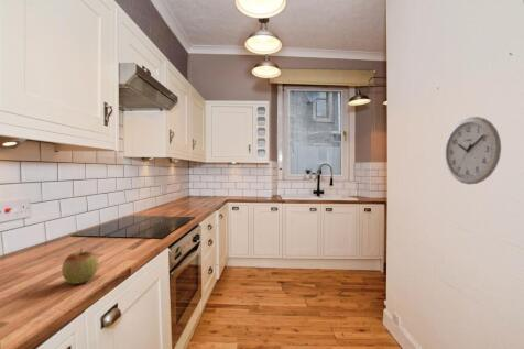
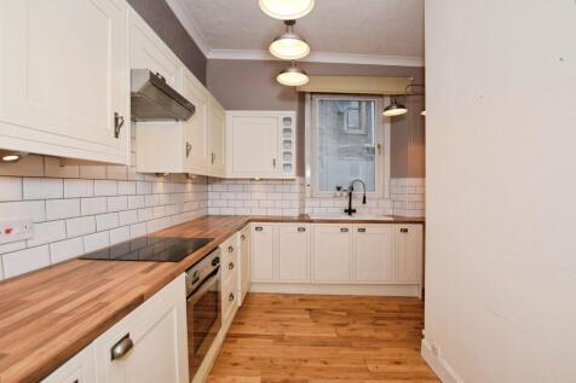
- apple (80, 264)
- wall clock (468, 151)
